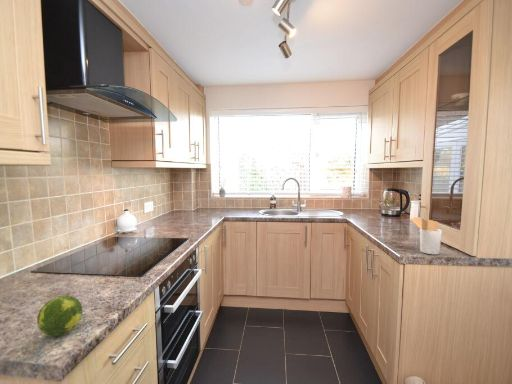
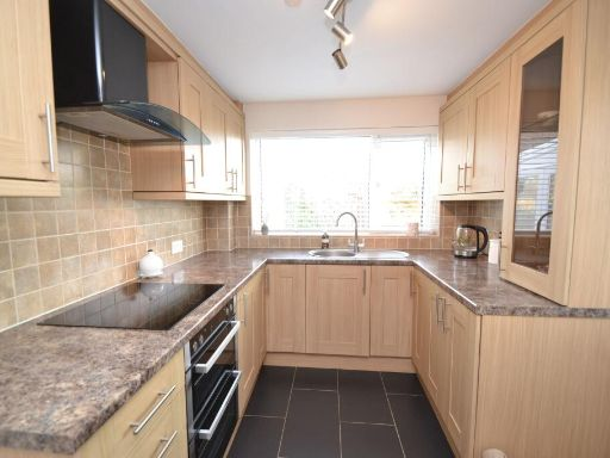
- fruit (60, 315)
- utensil holder (425, 234)
